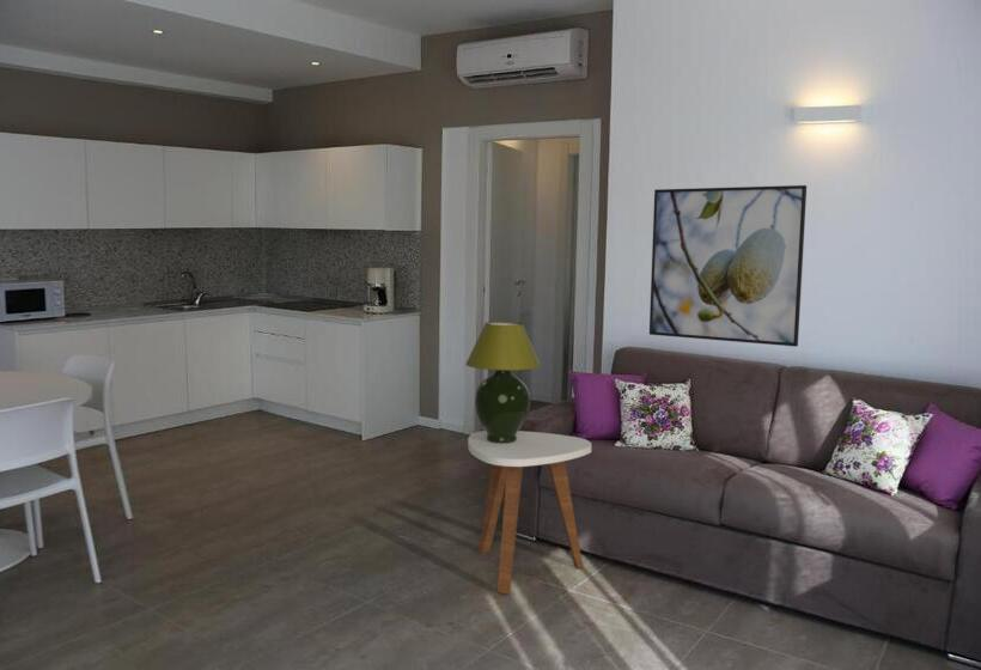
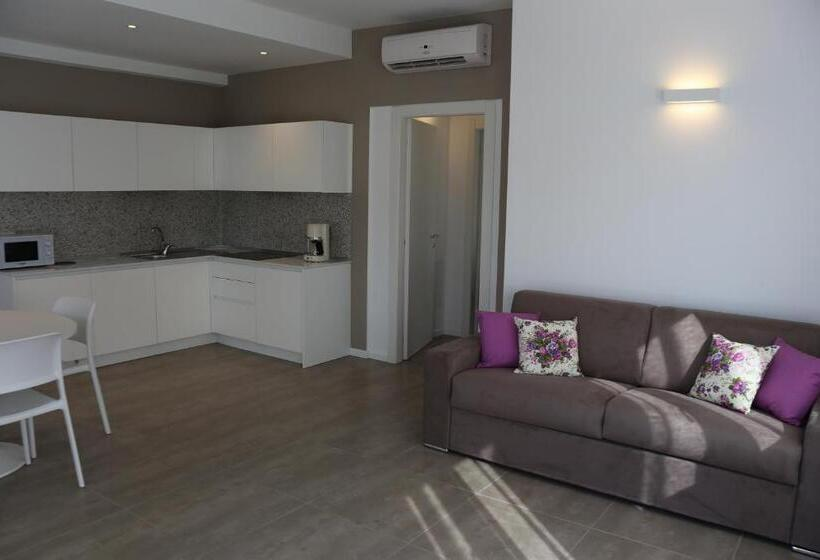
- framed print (723, 264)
- table lamp (502, 382)
- side table (517, 507)
